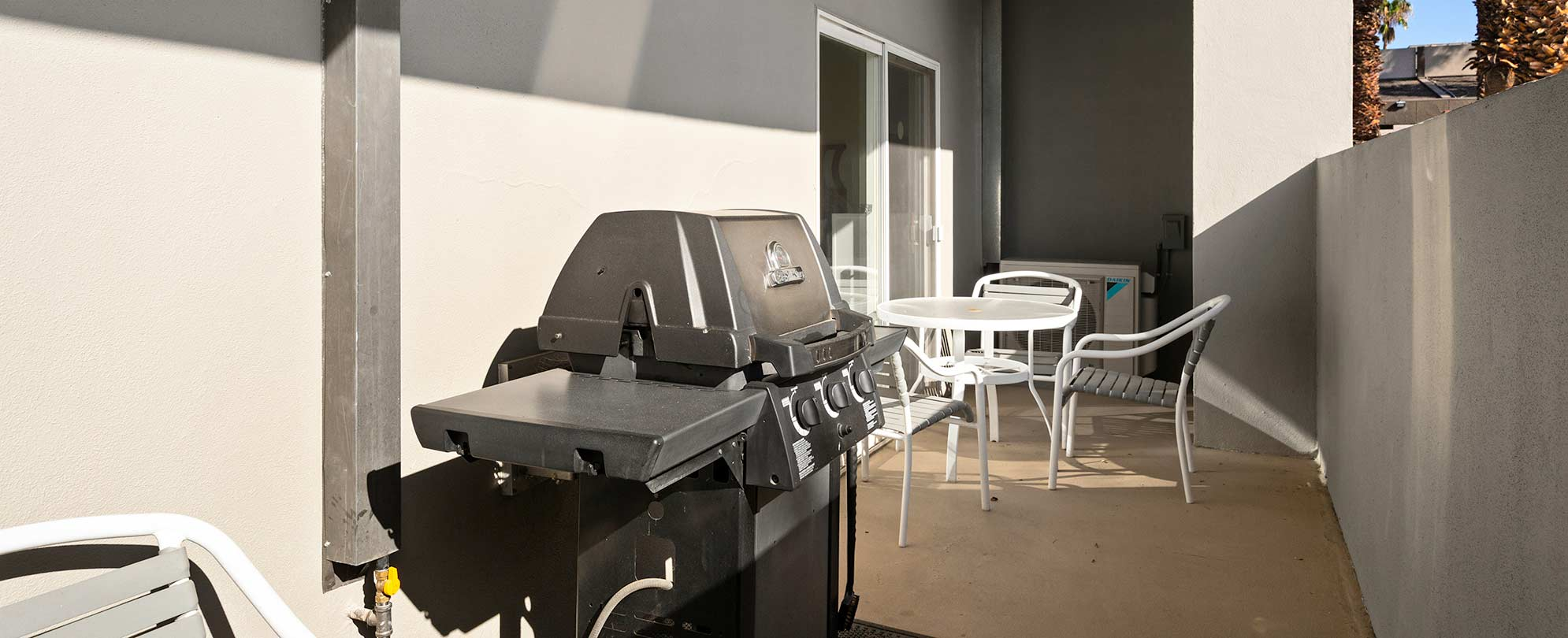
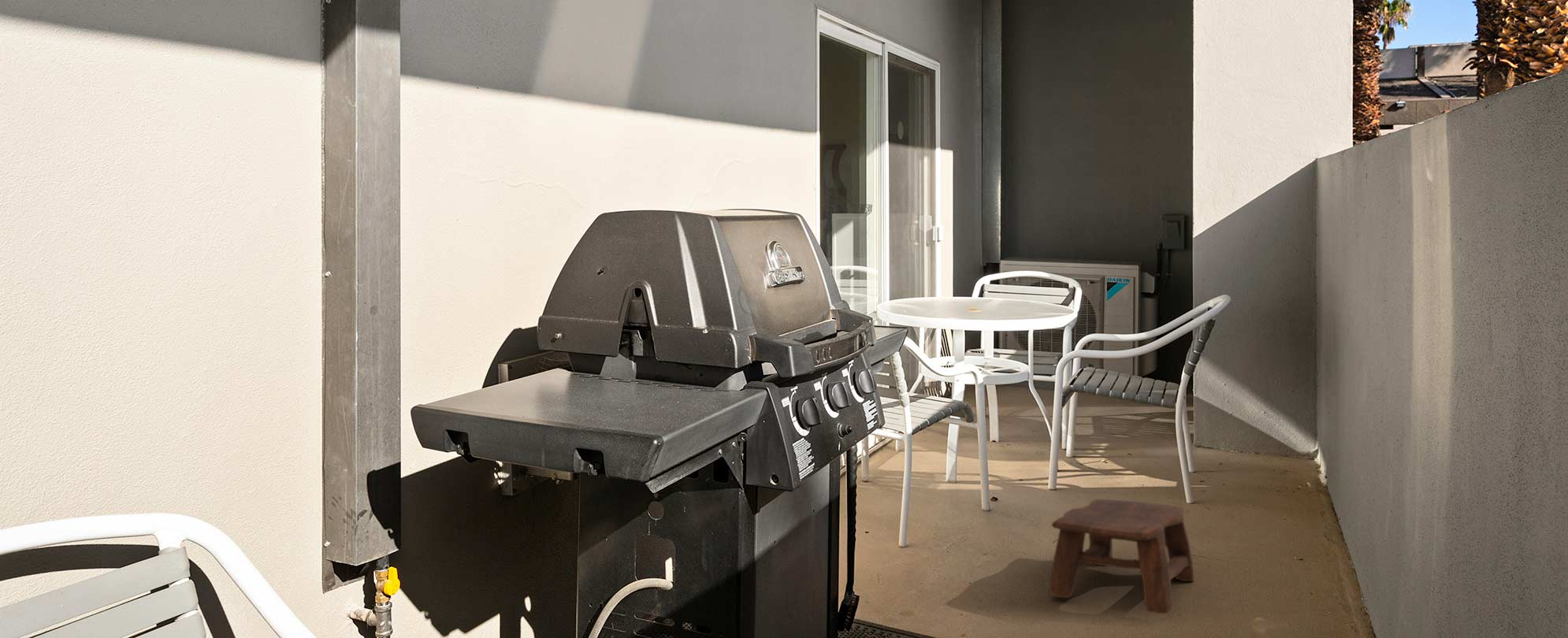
+ stool (1127, 559)
